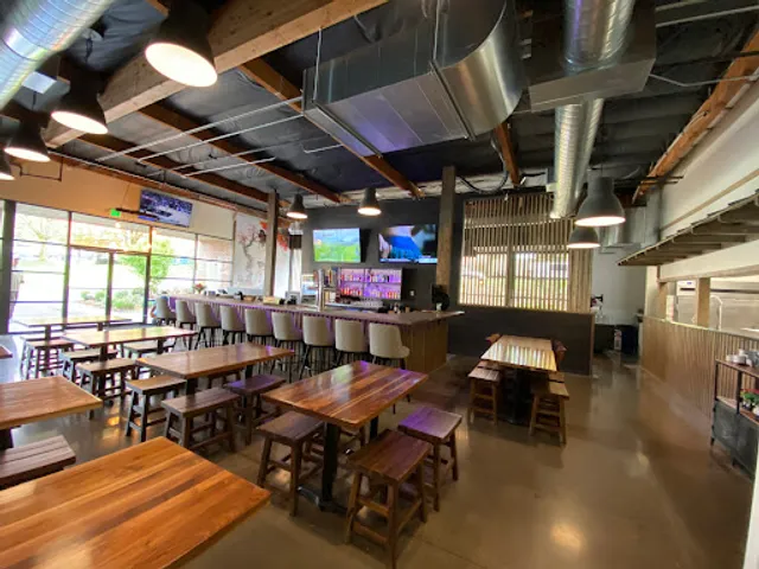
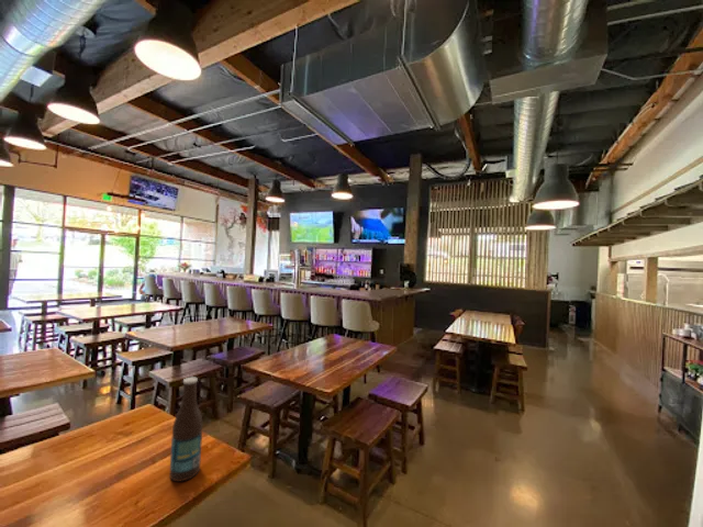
+ beer bottle (188, 425)
